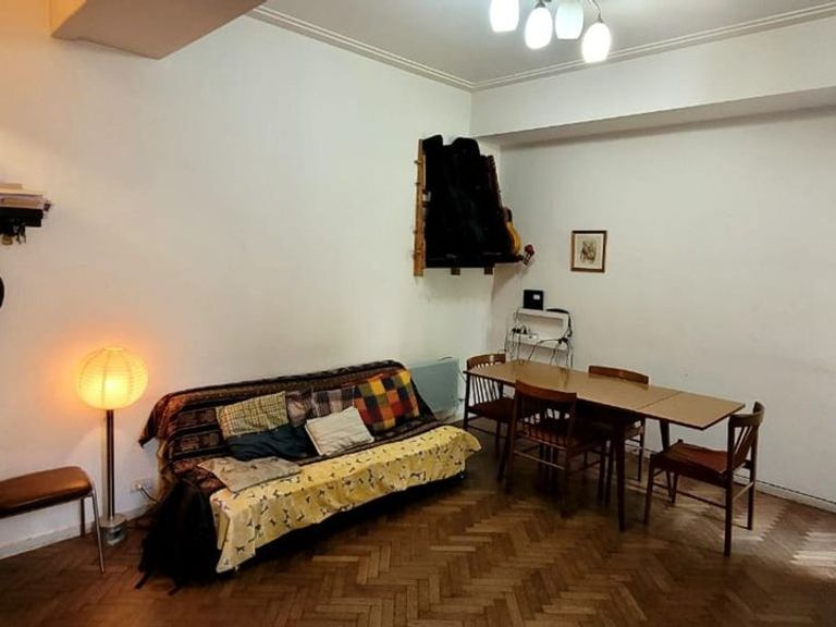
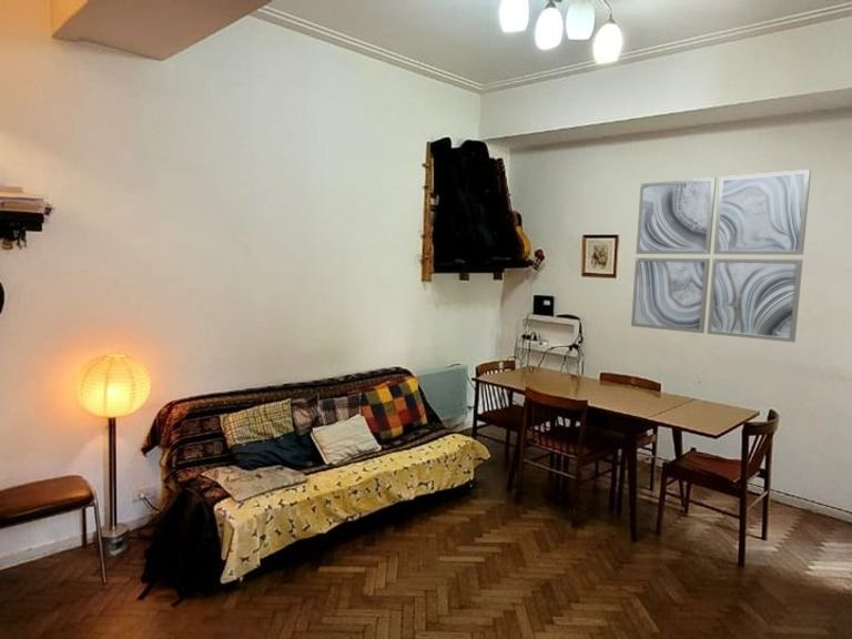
+ wall art (709, 258)
